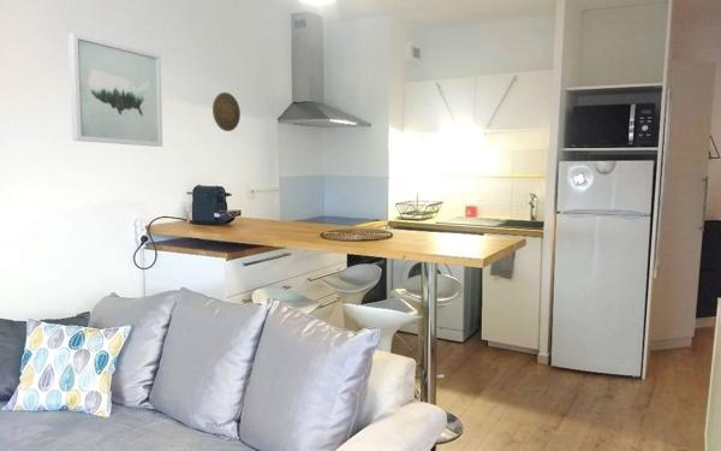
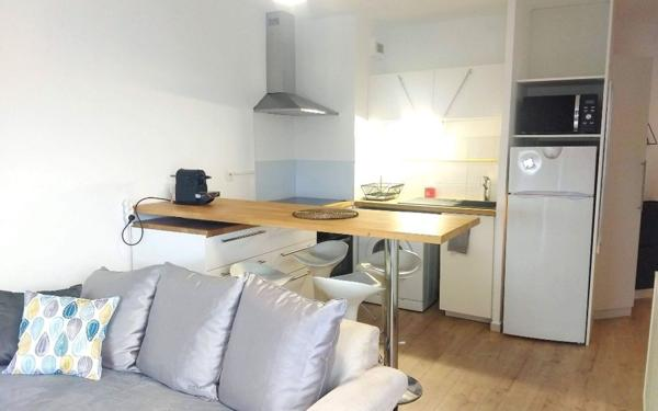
- decorative plate (227, 112)
- wall art (119, 94)
